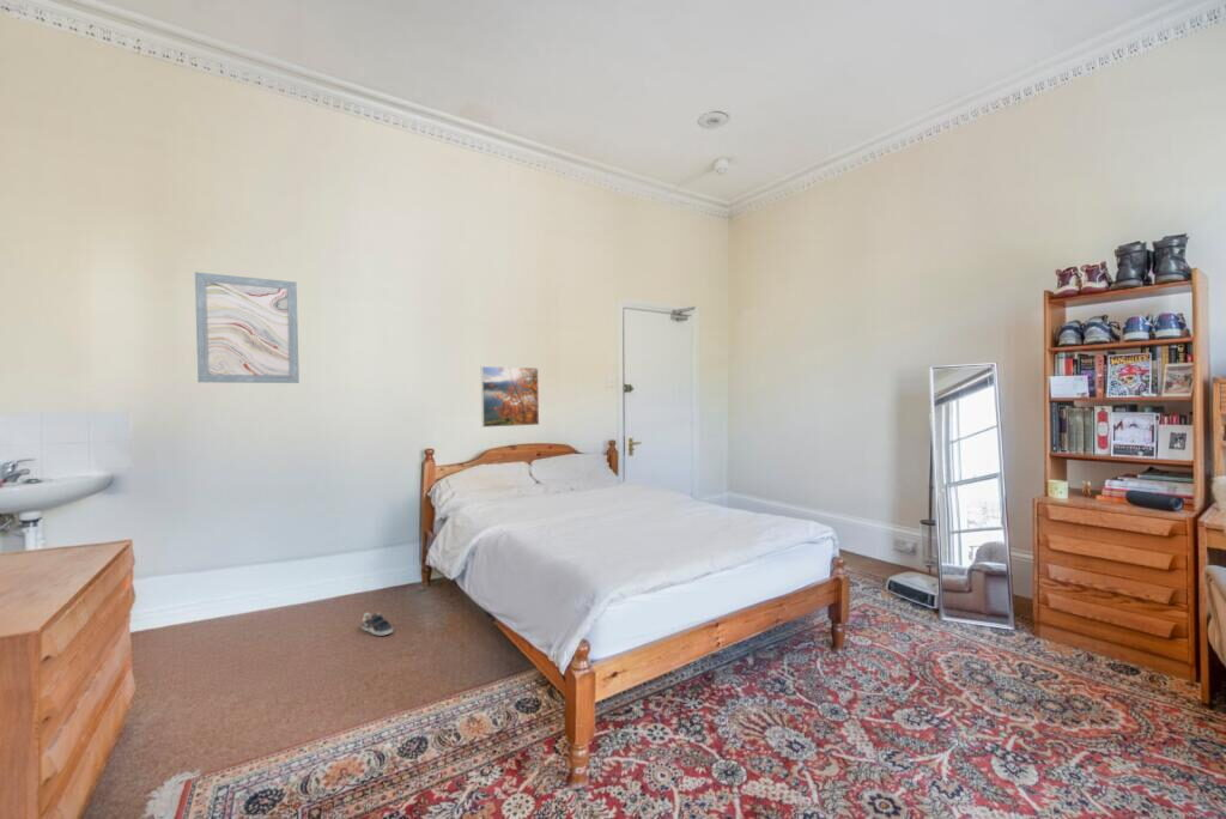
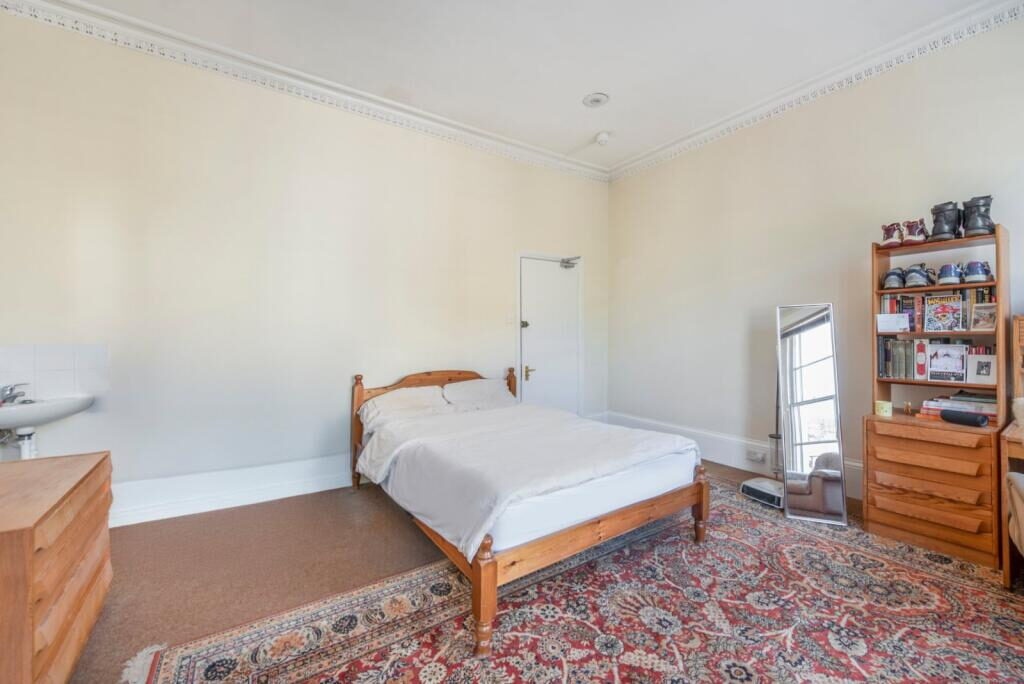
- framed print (510, 396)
- sneaker (376, 623)
- wall art (249, 329)
